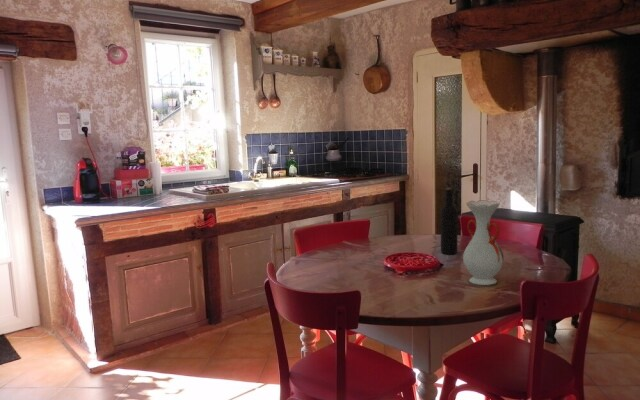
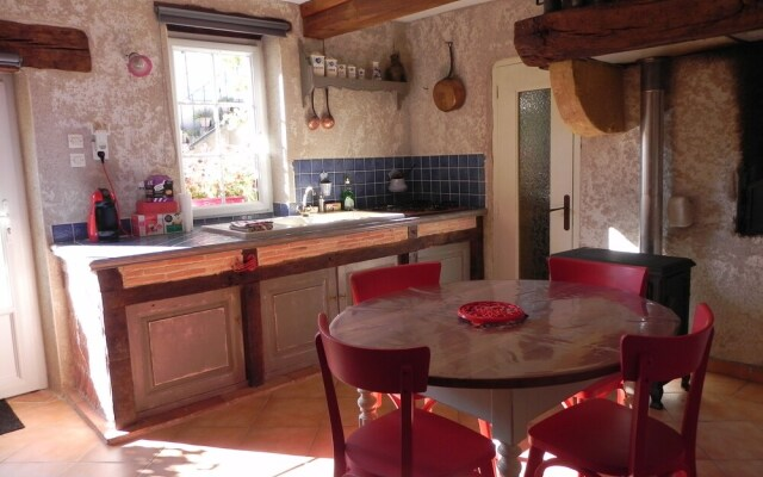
- wine bottle (448, 220)
- vase (483, 242)
